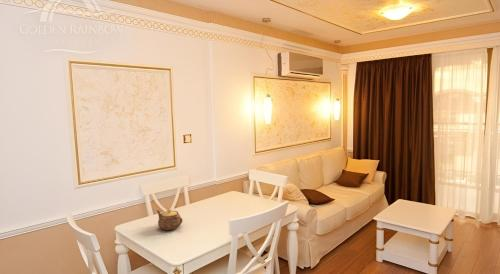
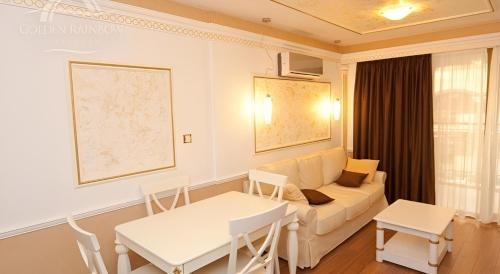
- teapot (169, 218)
